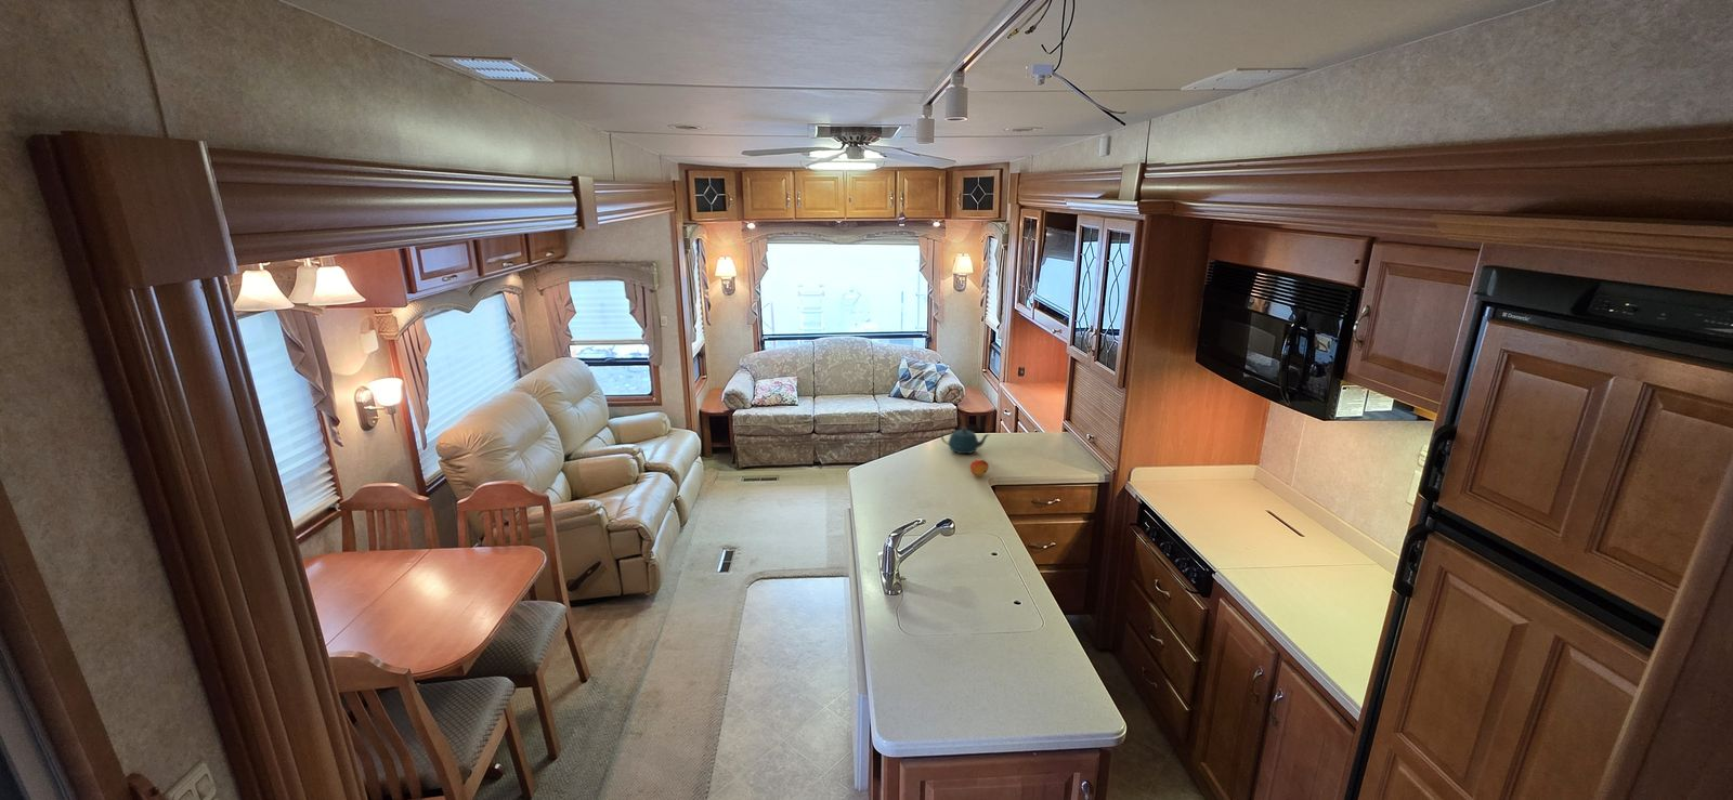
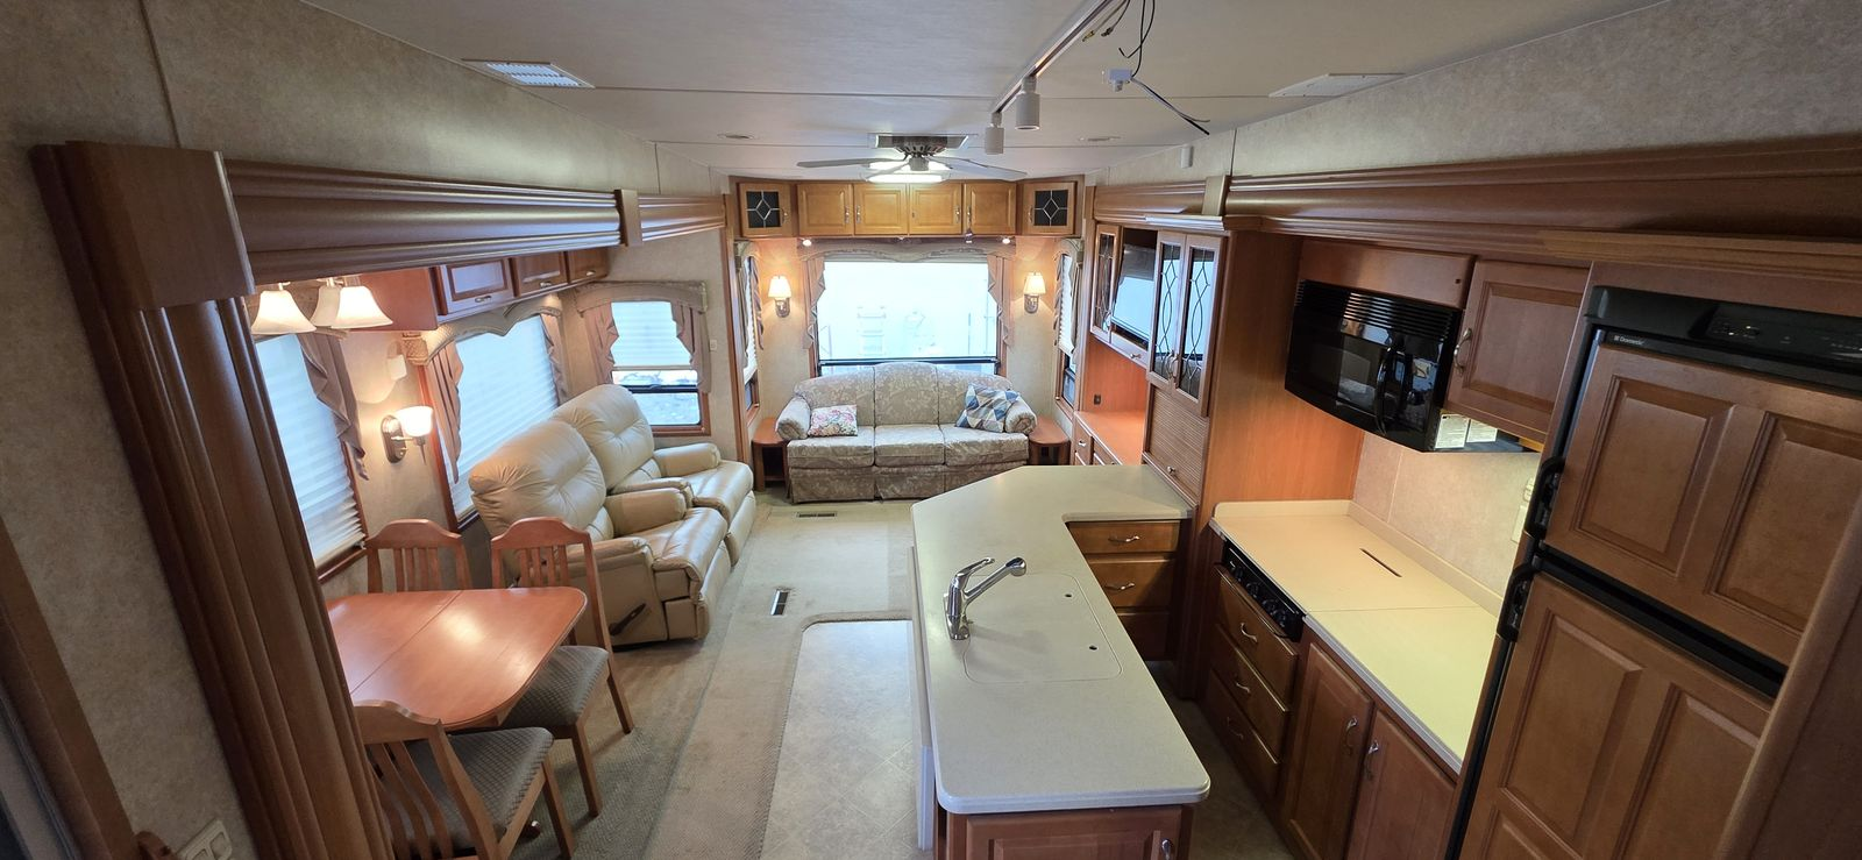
- fruit (978, 467)
- teapot (965, 440)
